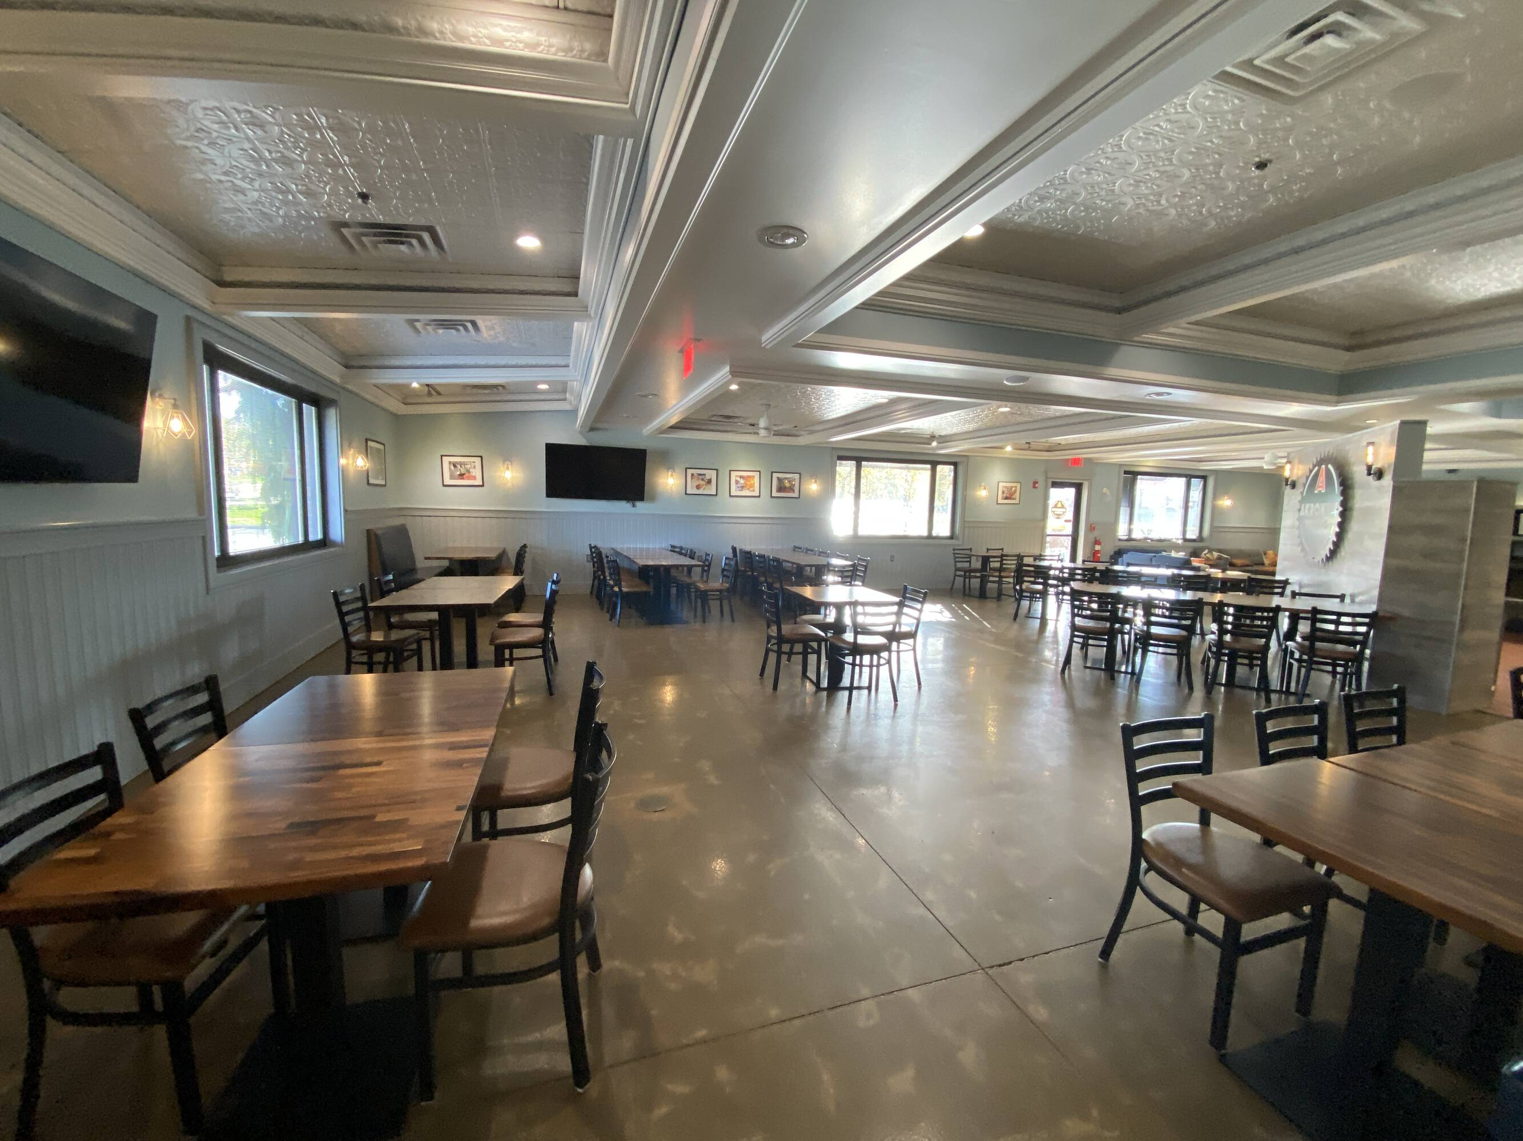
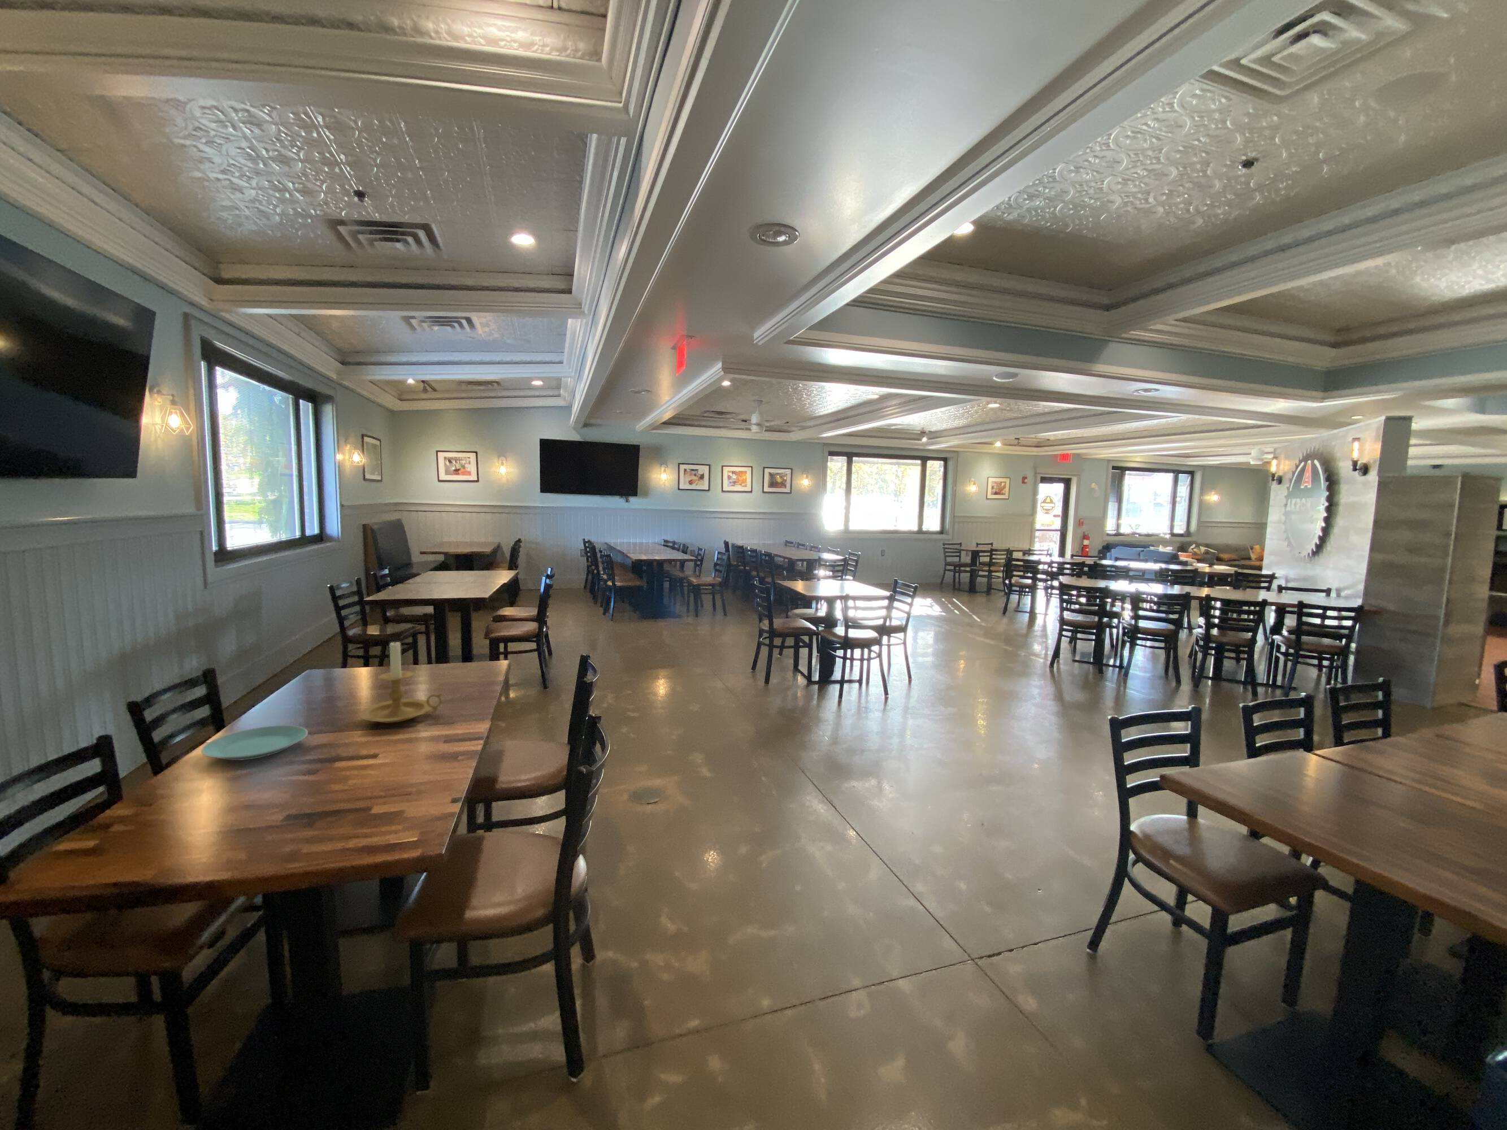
+ plate (256, 744)
+ candle holder (396, 679)
